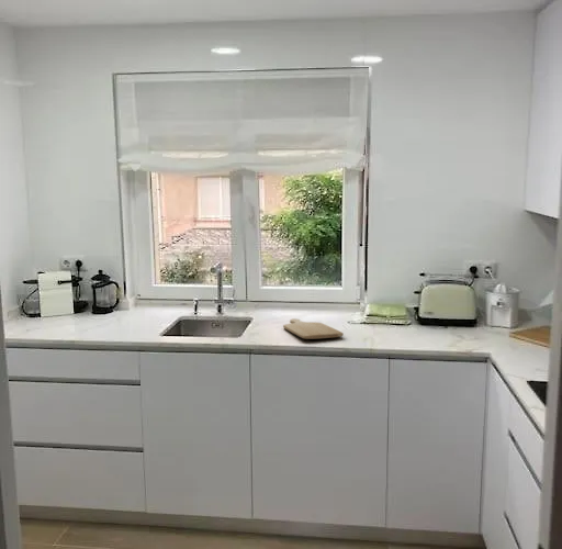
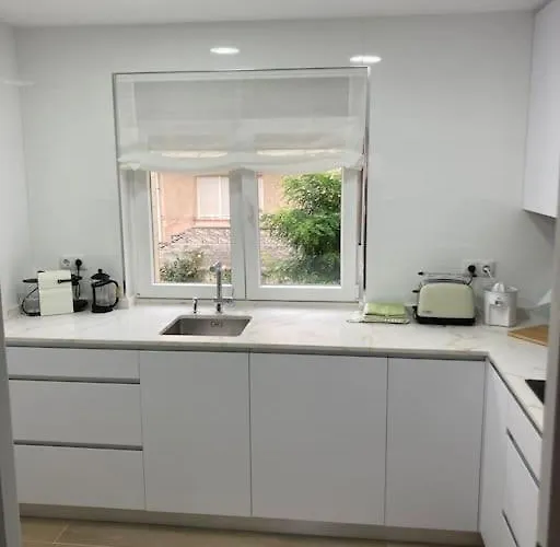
- chopping board (307, 327)
